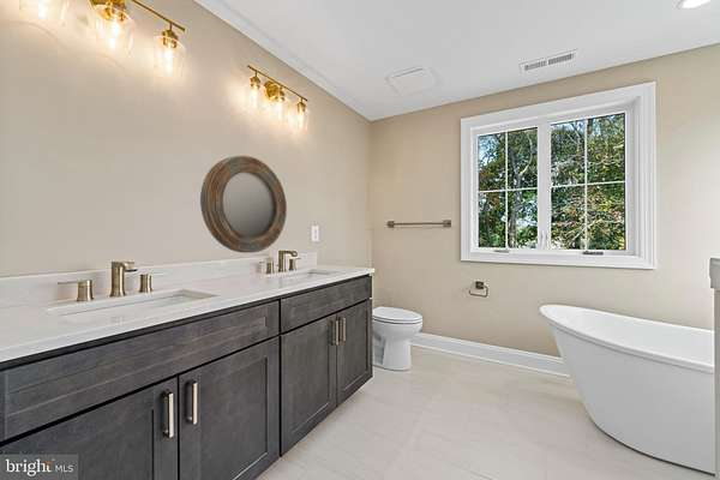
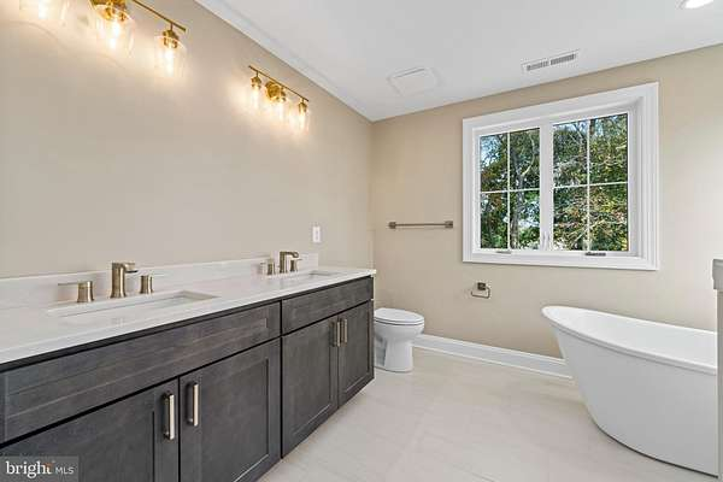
- home mirror (248, 204)
